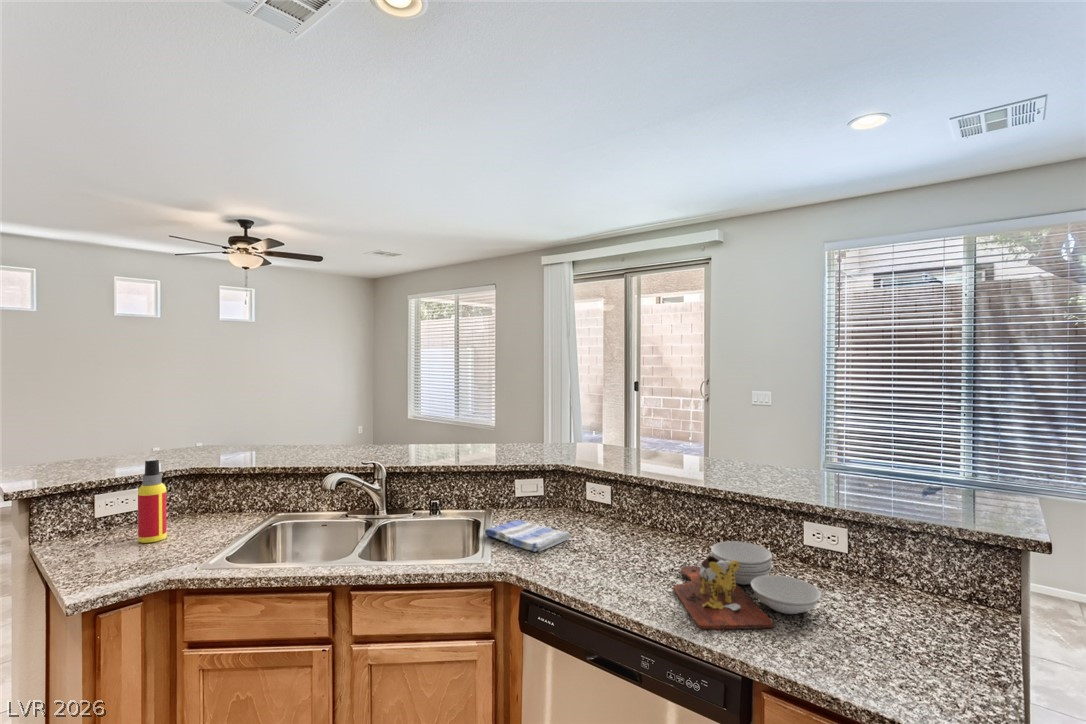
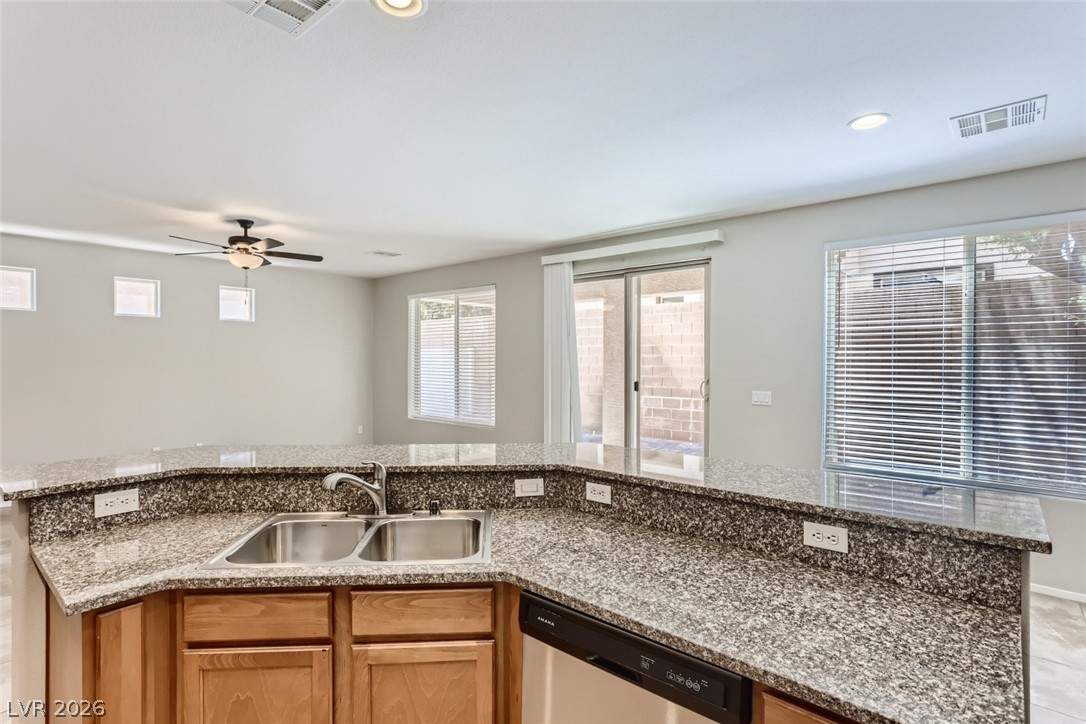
- spray bottle (152, 499)
- dish towel (527, 533)
- cutting board (741, 570)
